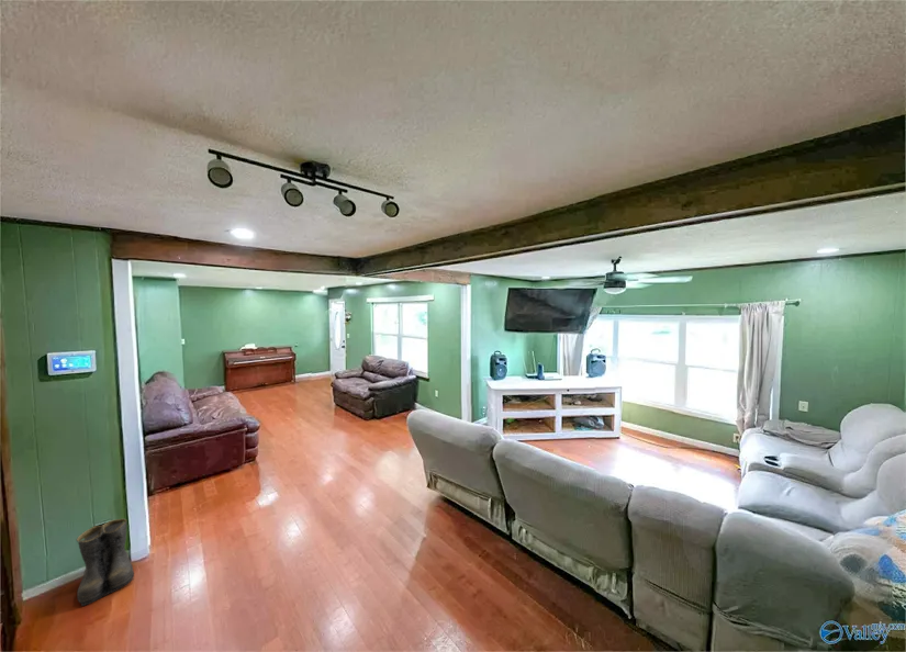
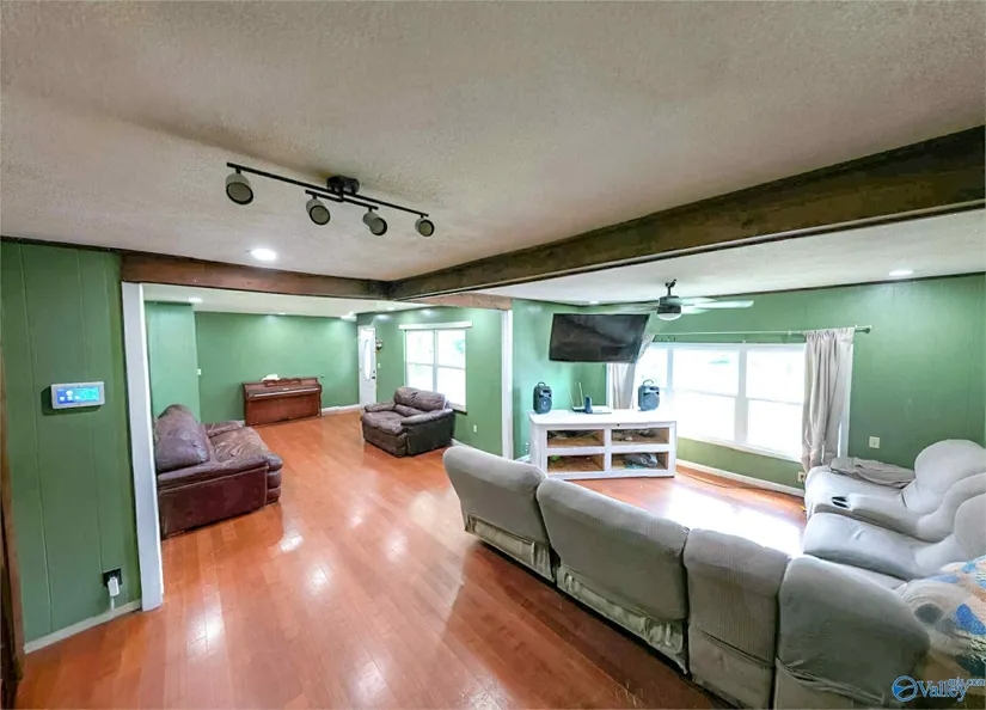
- boots (104, 558)
